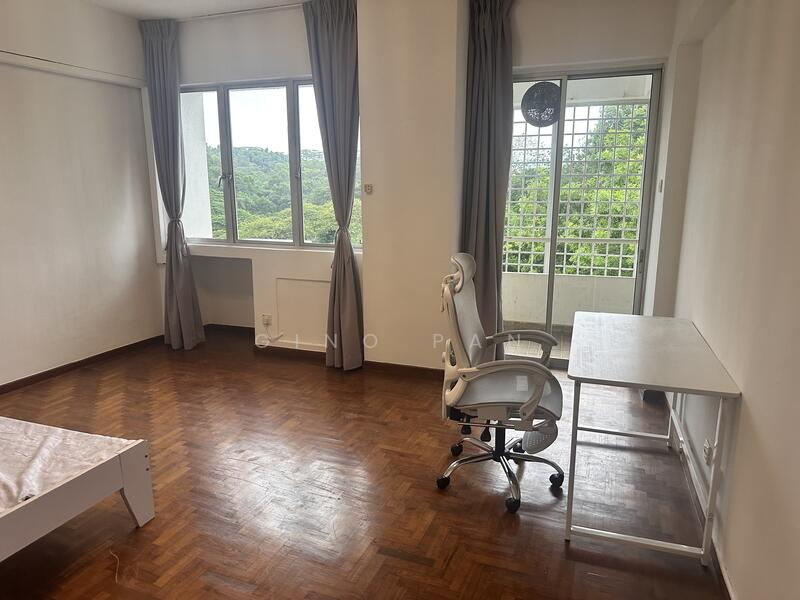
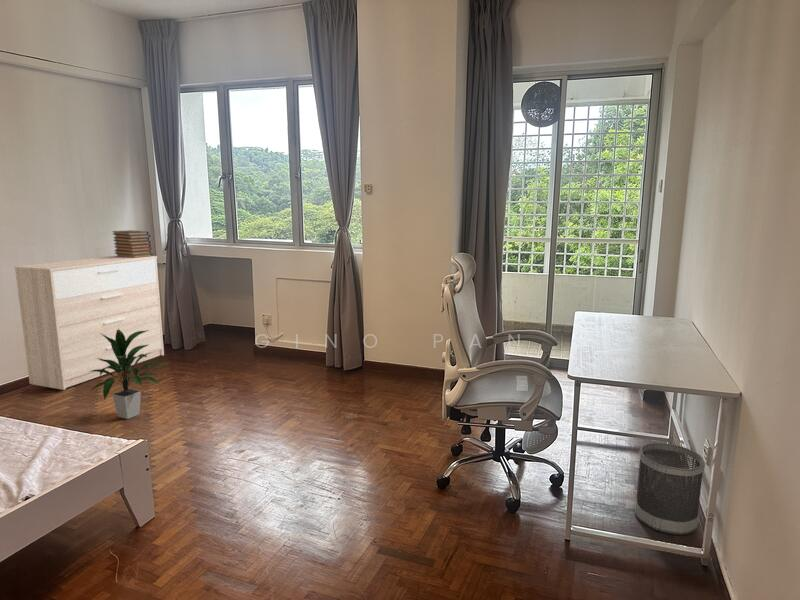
+ indoor plant (124, 371)
+ wastebasket (668, 486)
+ book stack (131, 243)
+ sideboard (98, 316)
